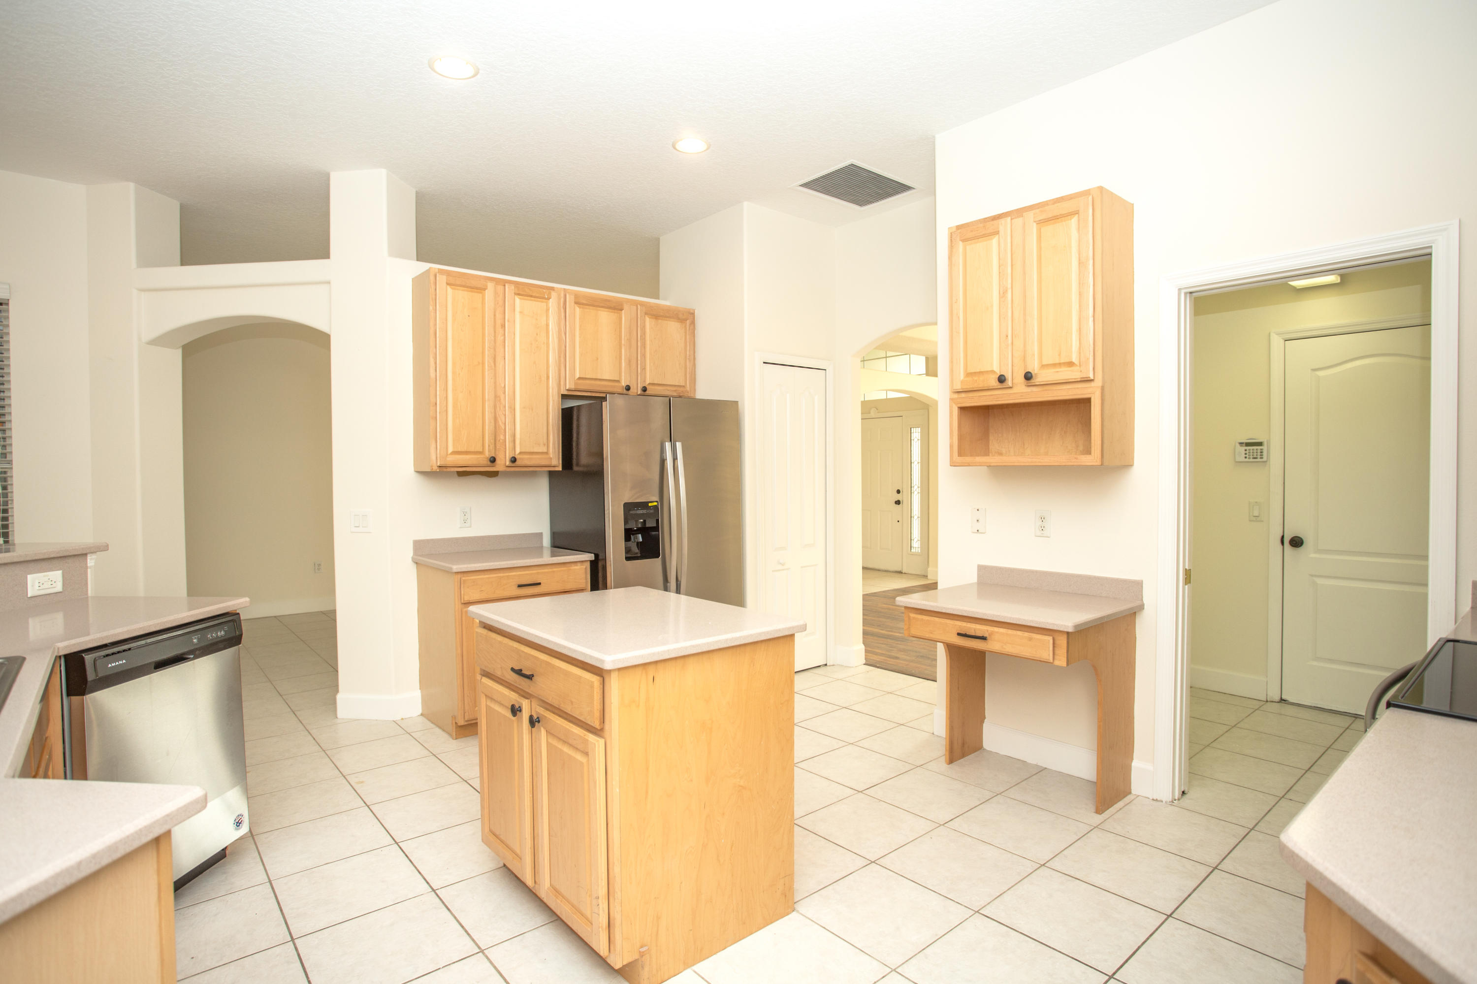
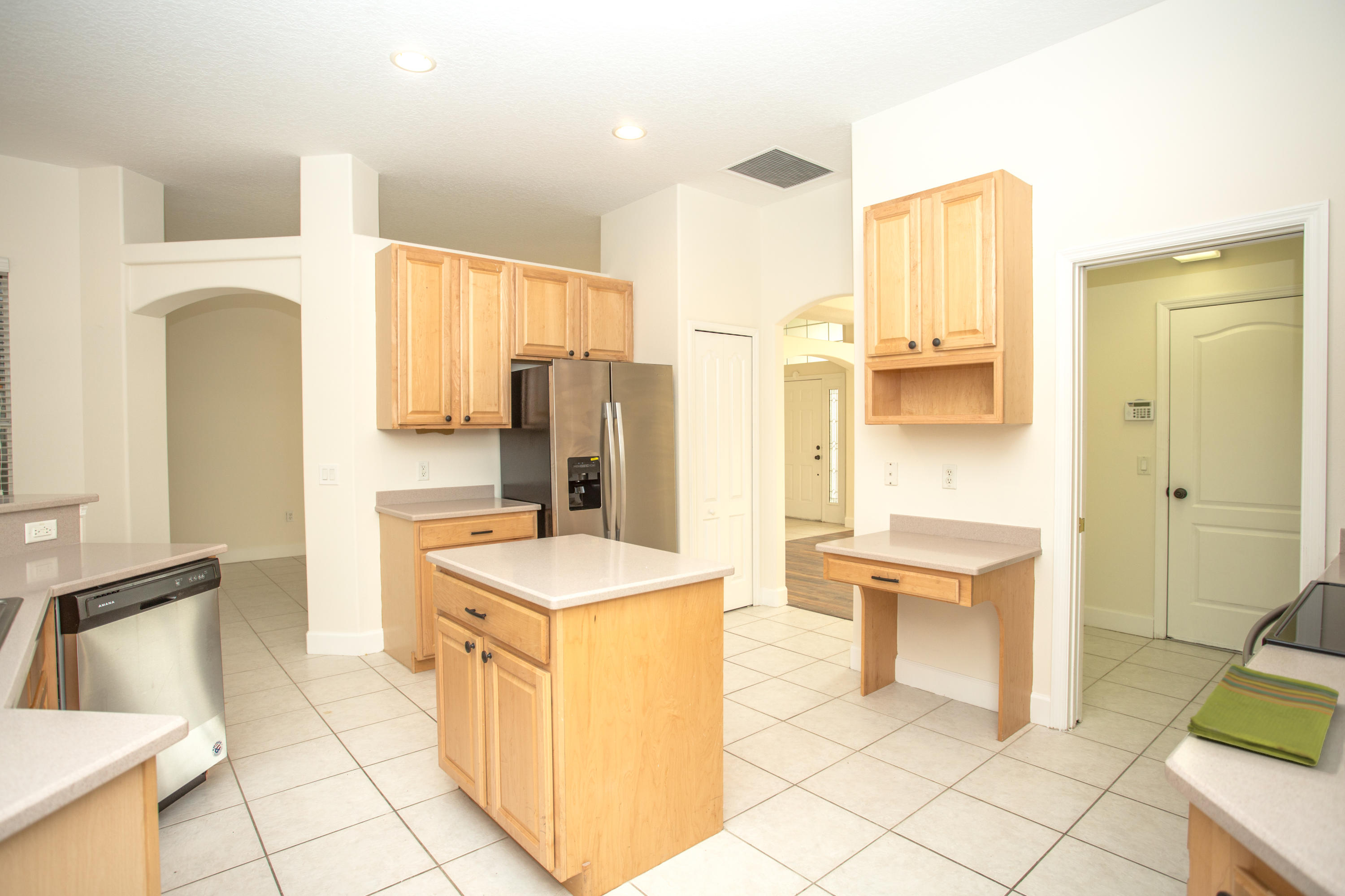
+ dish towel (1266, 707)
